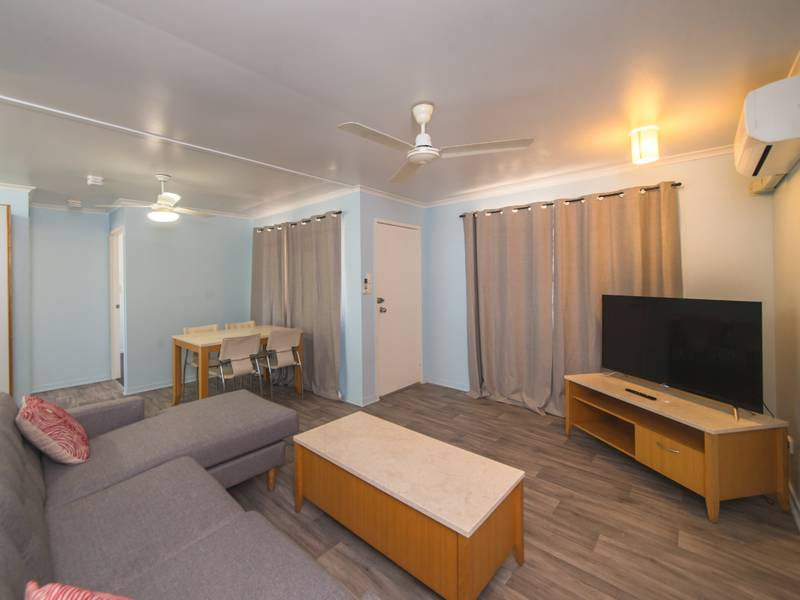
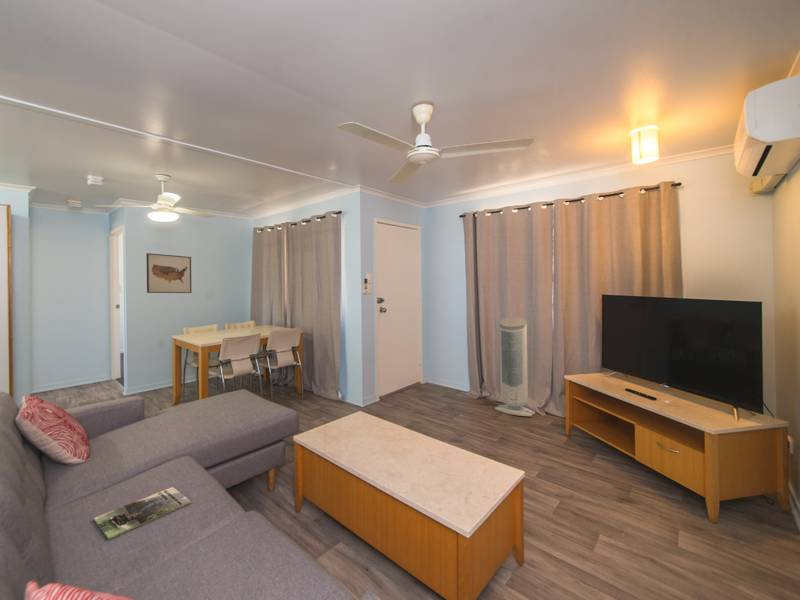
+ air purifier (513, 364)
+ magazine (144, 509)
+ wall art (169, 274)
